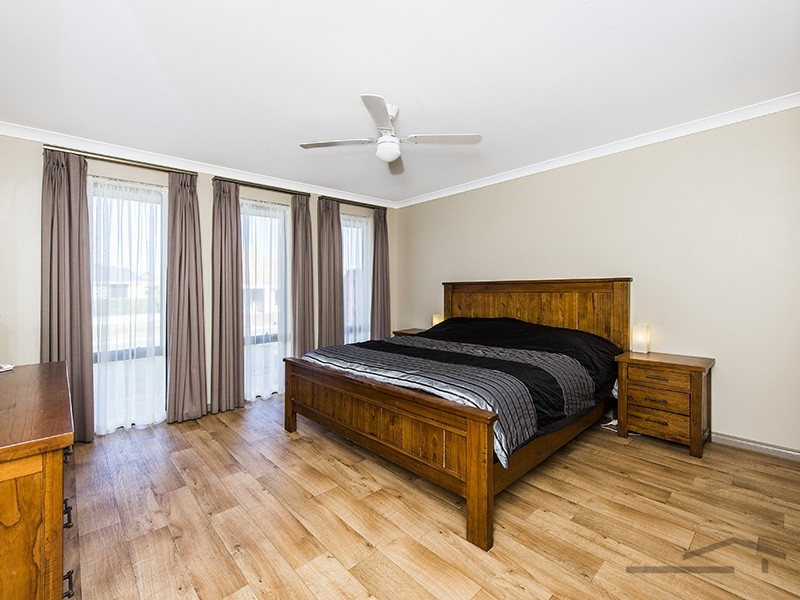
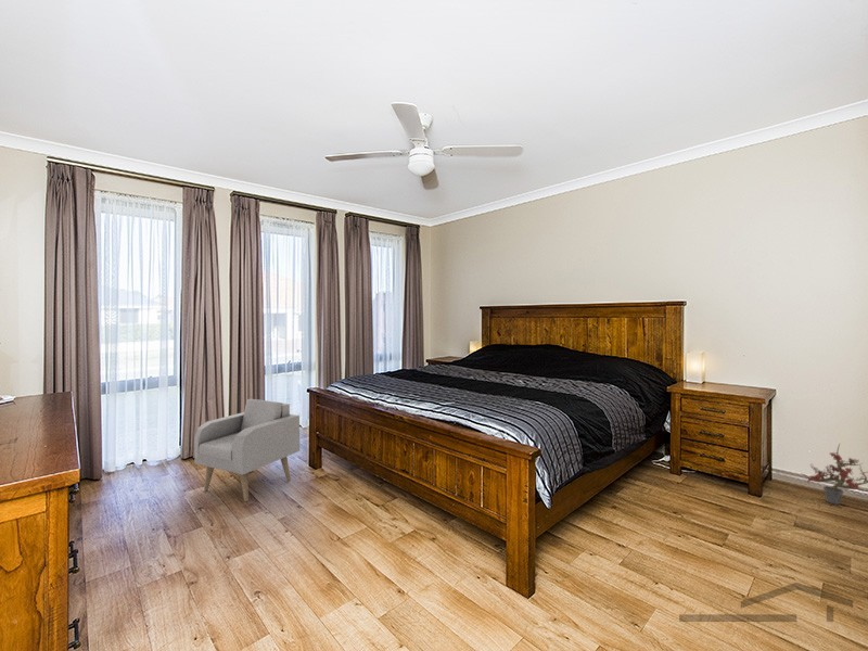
+ armchair (248, 444)
+ potted plant (835, 472)
